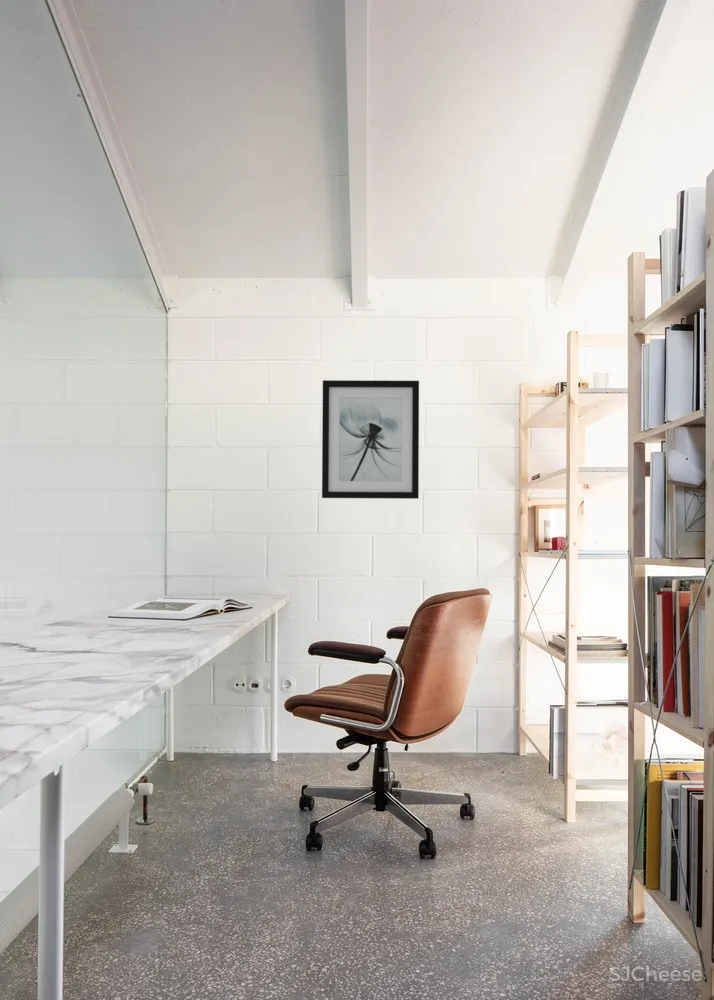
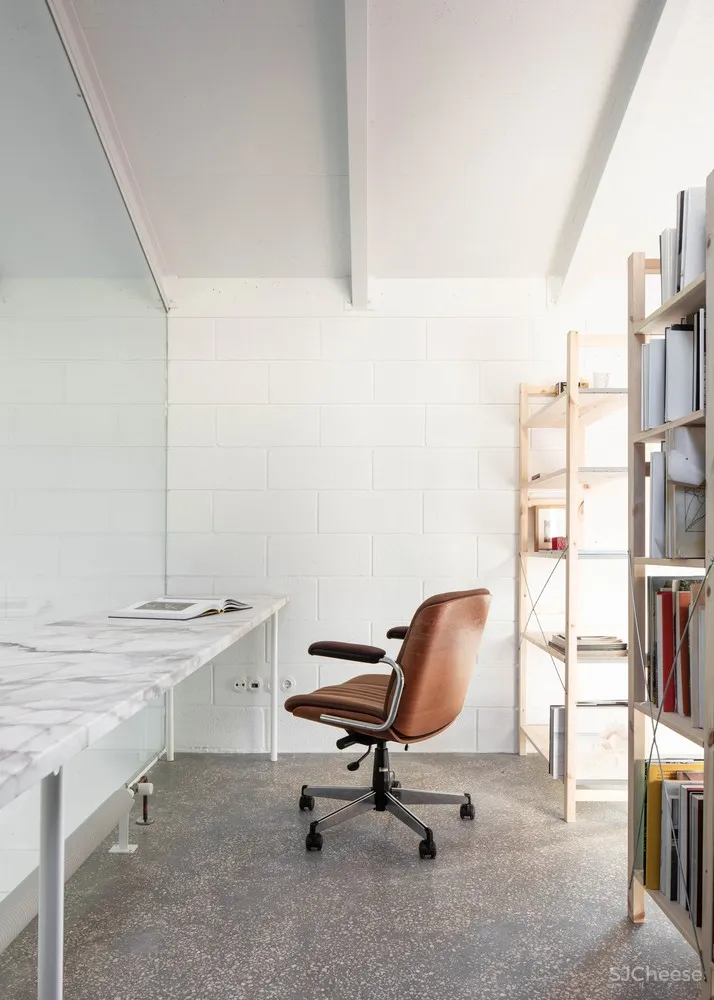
- wall art (370, 439)
